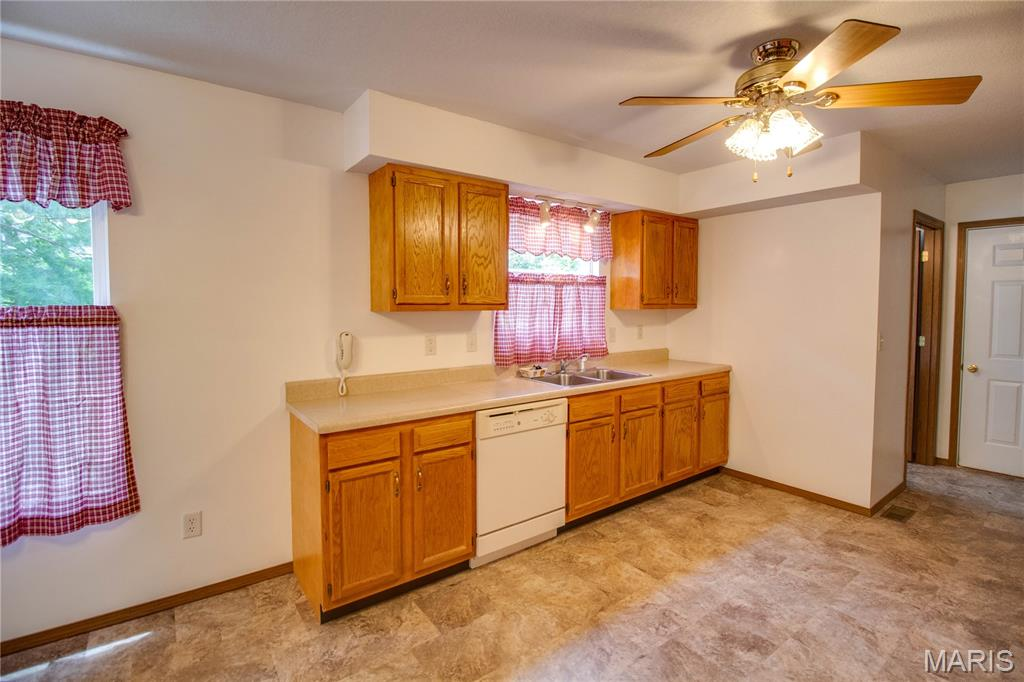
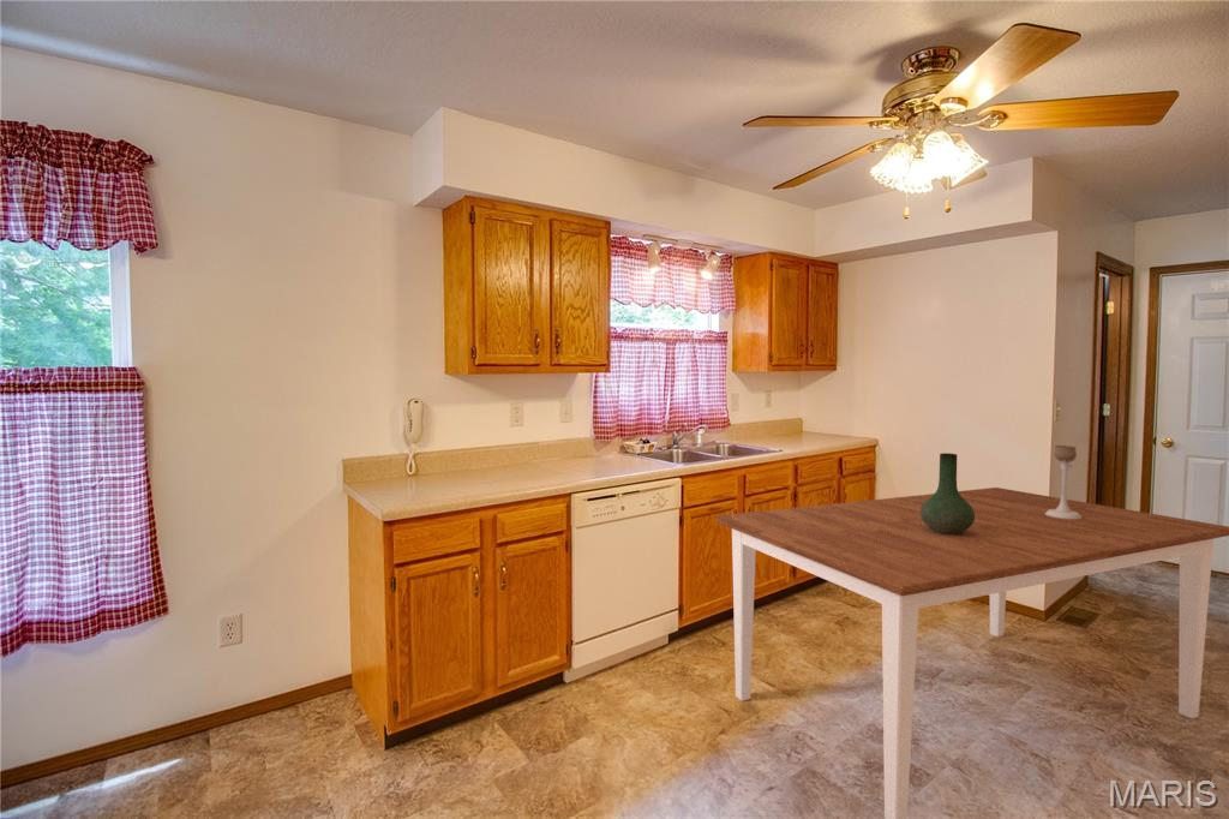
+ dining table (961, 599)
+ vase (947, 492)
+ candle holder (1063, 480)
